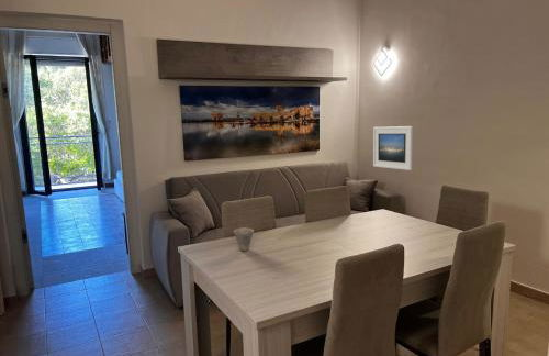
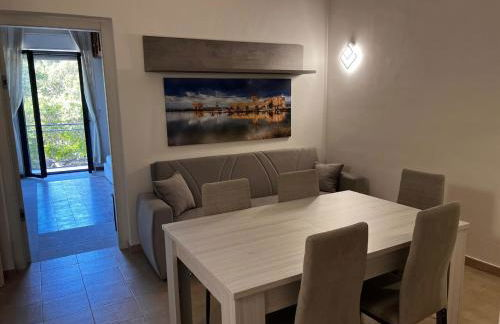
- cup (244, 240)
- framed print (391, 147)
